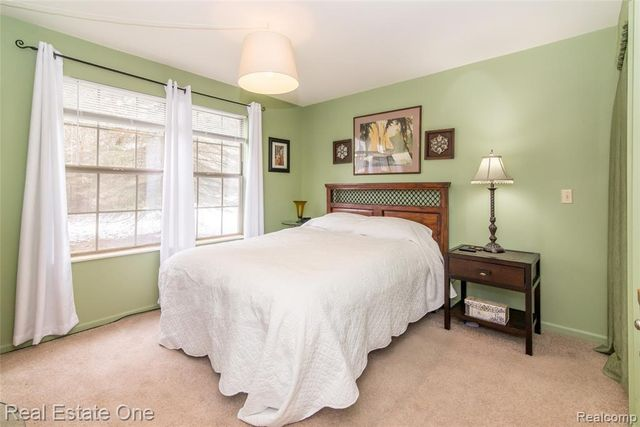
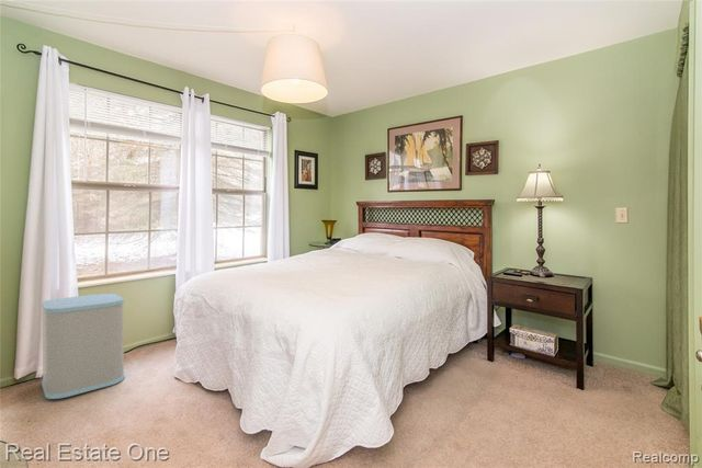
+ laundry basket (83, 341)
